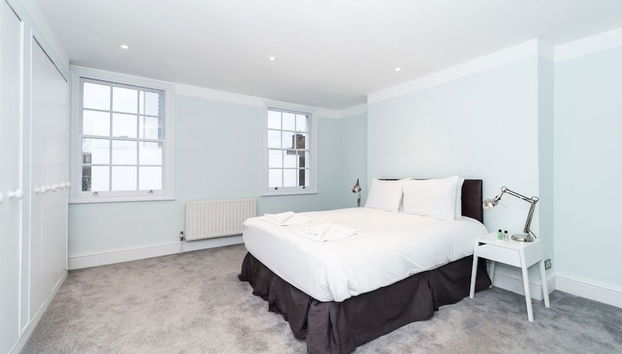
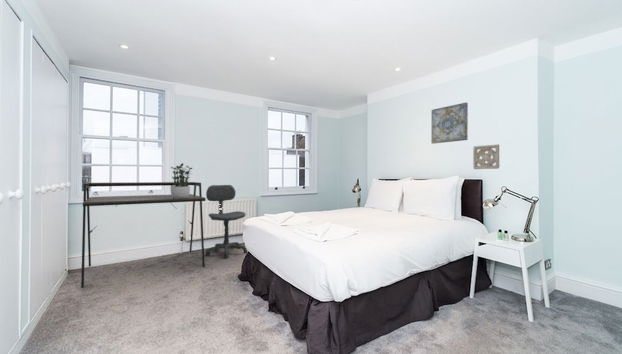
+ desk (147, 203)
+ potted plant (181, 180)
+ wall art (448, 124)
+ office chair (225, 219)
+ wall ornament (485, 157)
